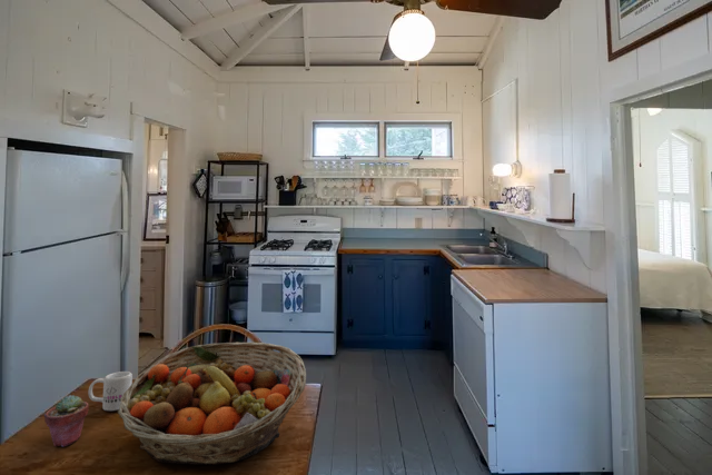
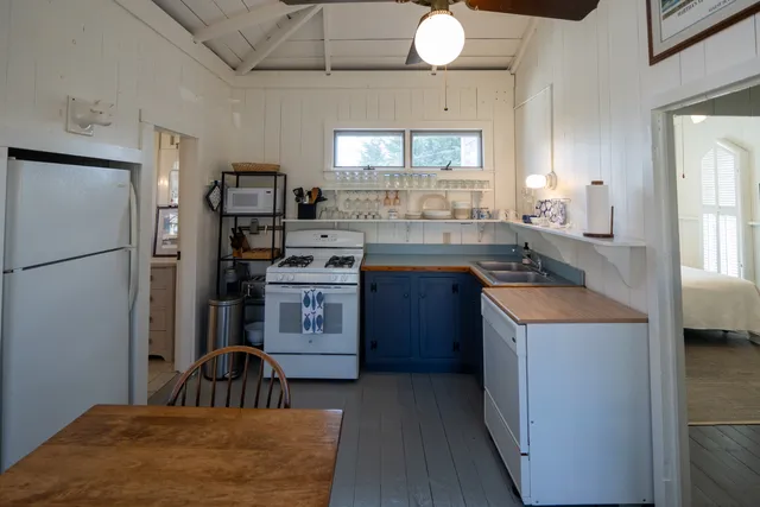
- fruit basket (218, 395)
- potted succulent (67, 417)
- mug (110, 390)
